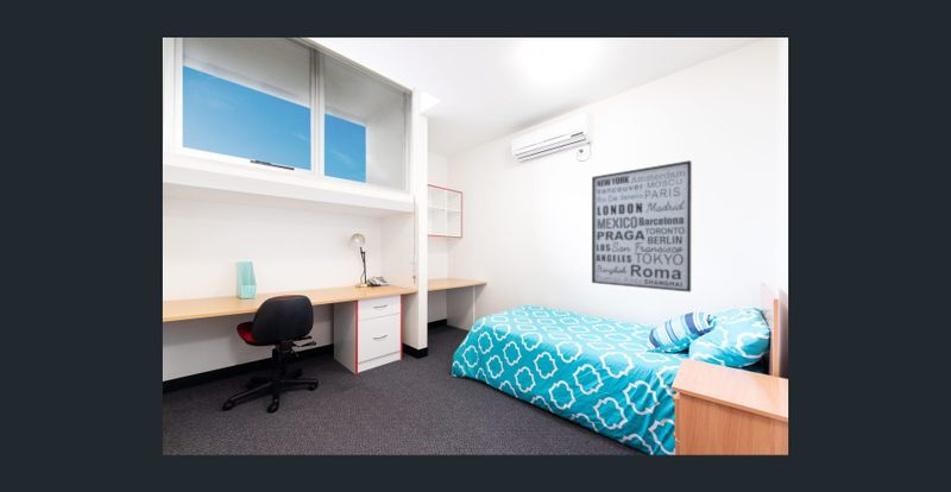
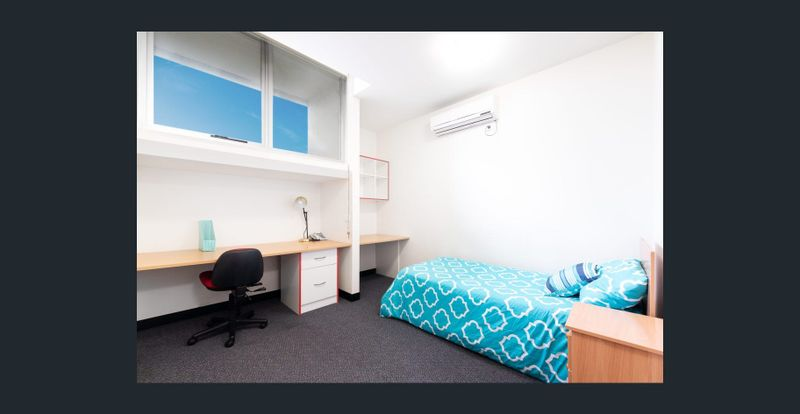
- wall art (636, 228)
